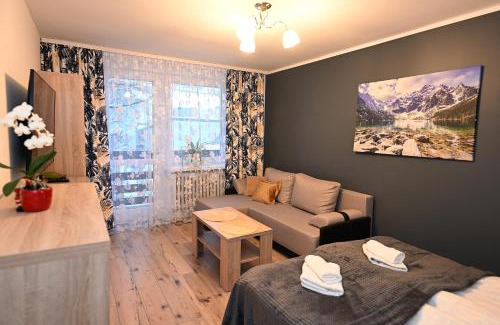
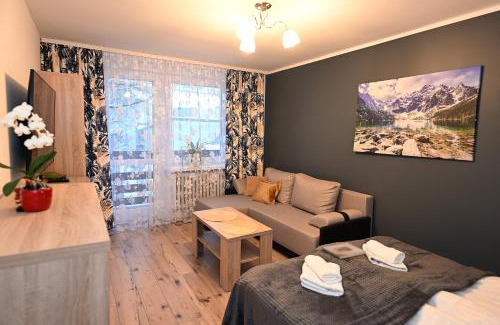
+ wooden plaque (343, 250)
